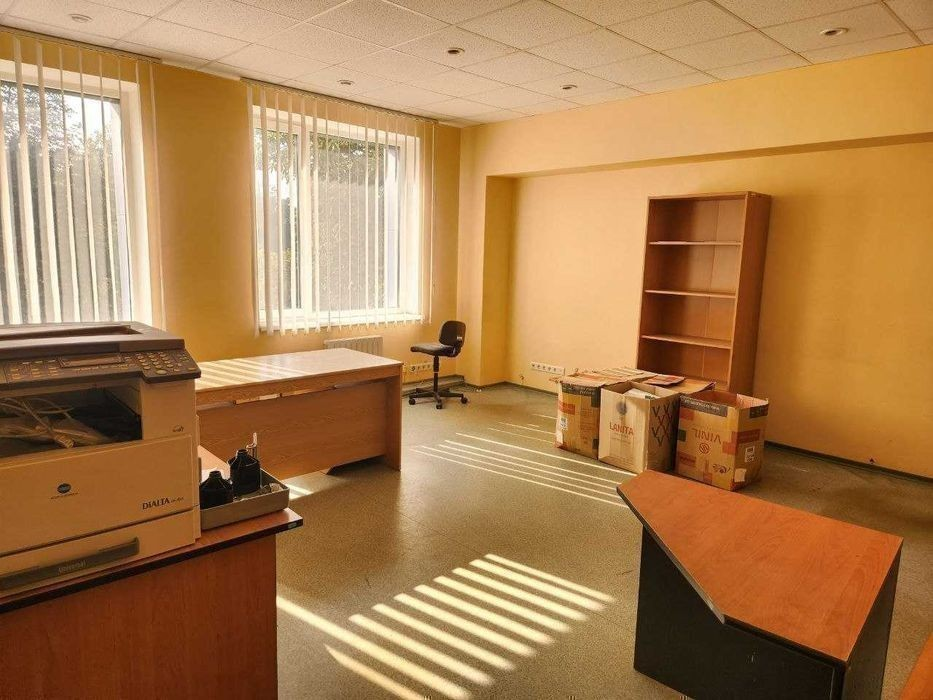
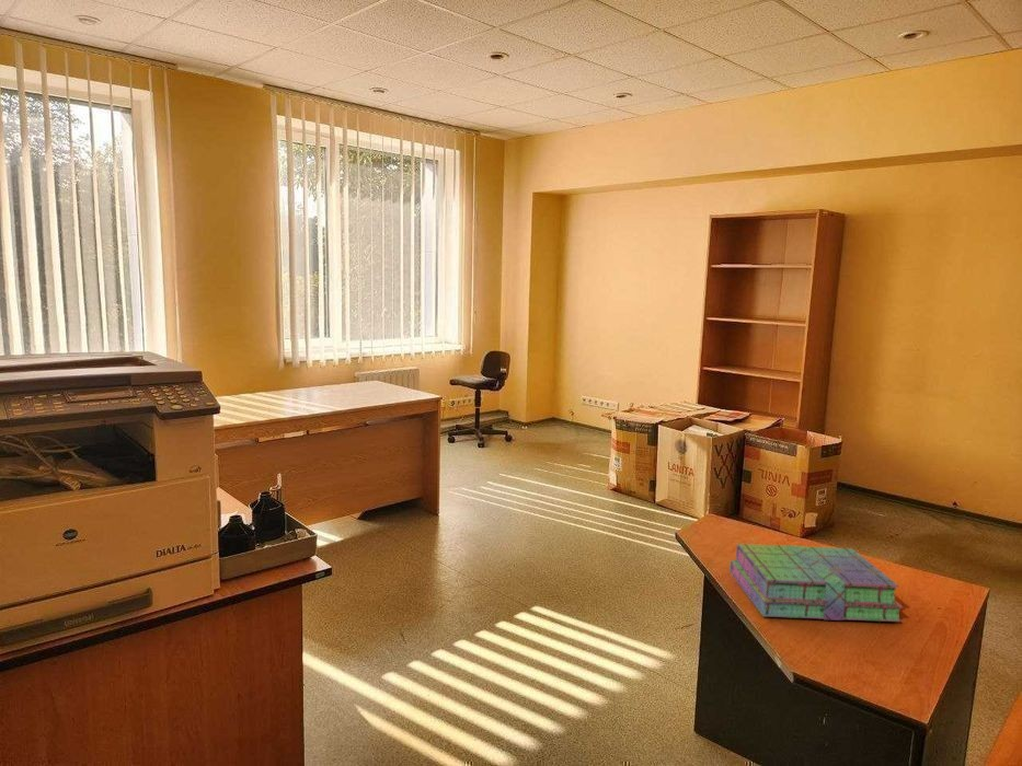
+ stack of books (811, 578)
